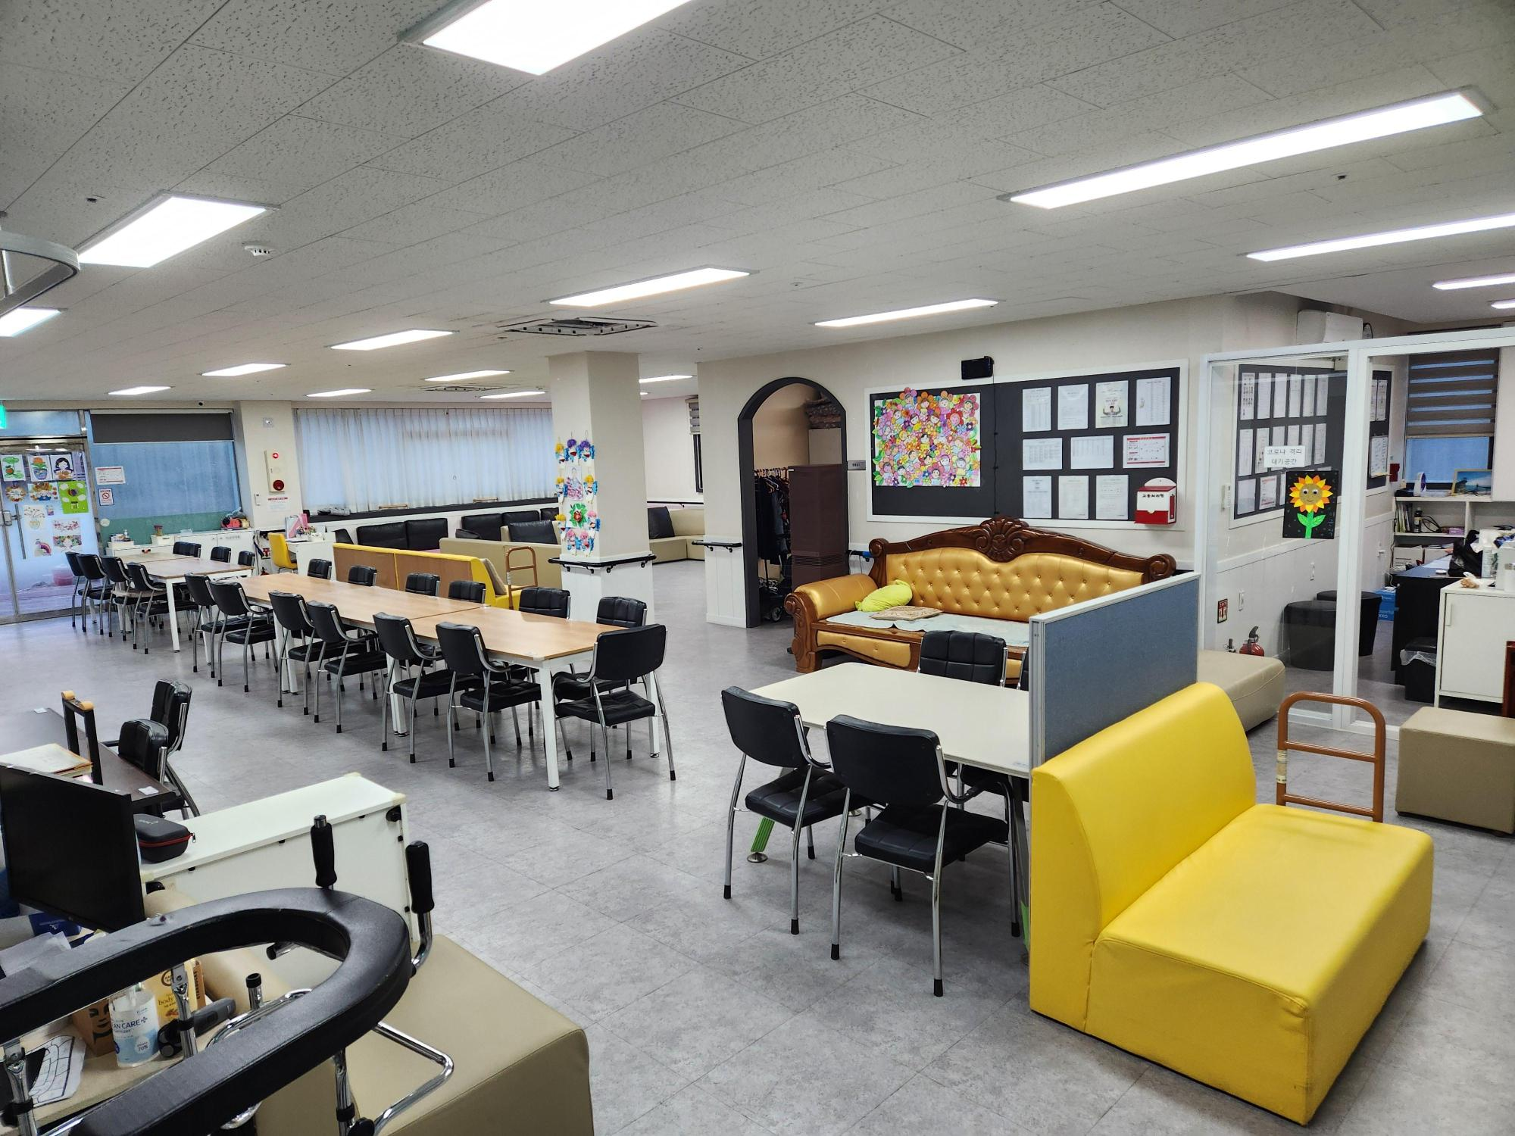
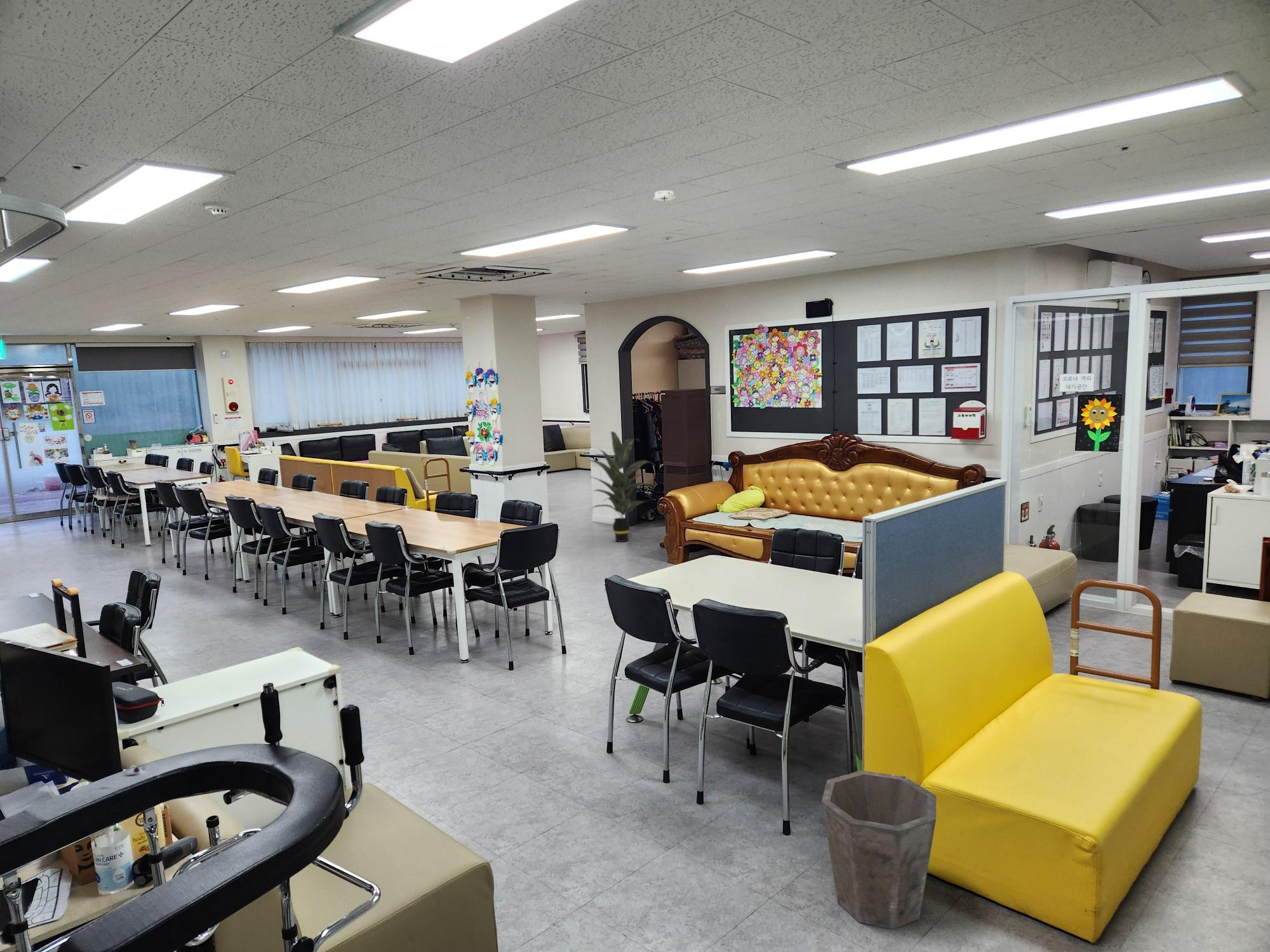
+ smoke detector (663, 195)
+ indoor plant (620, 486)
+ waste bin (879, 850)
